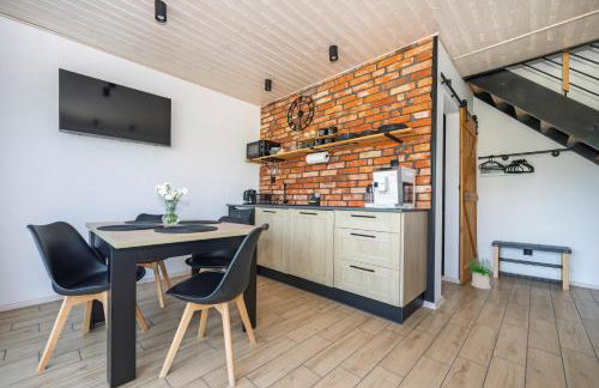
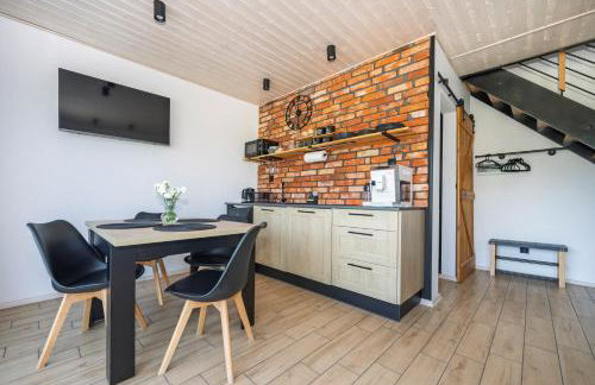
- potted plant (479, 272)
